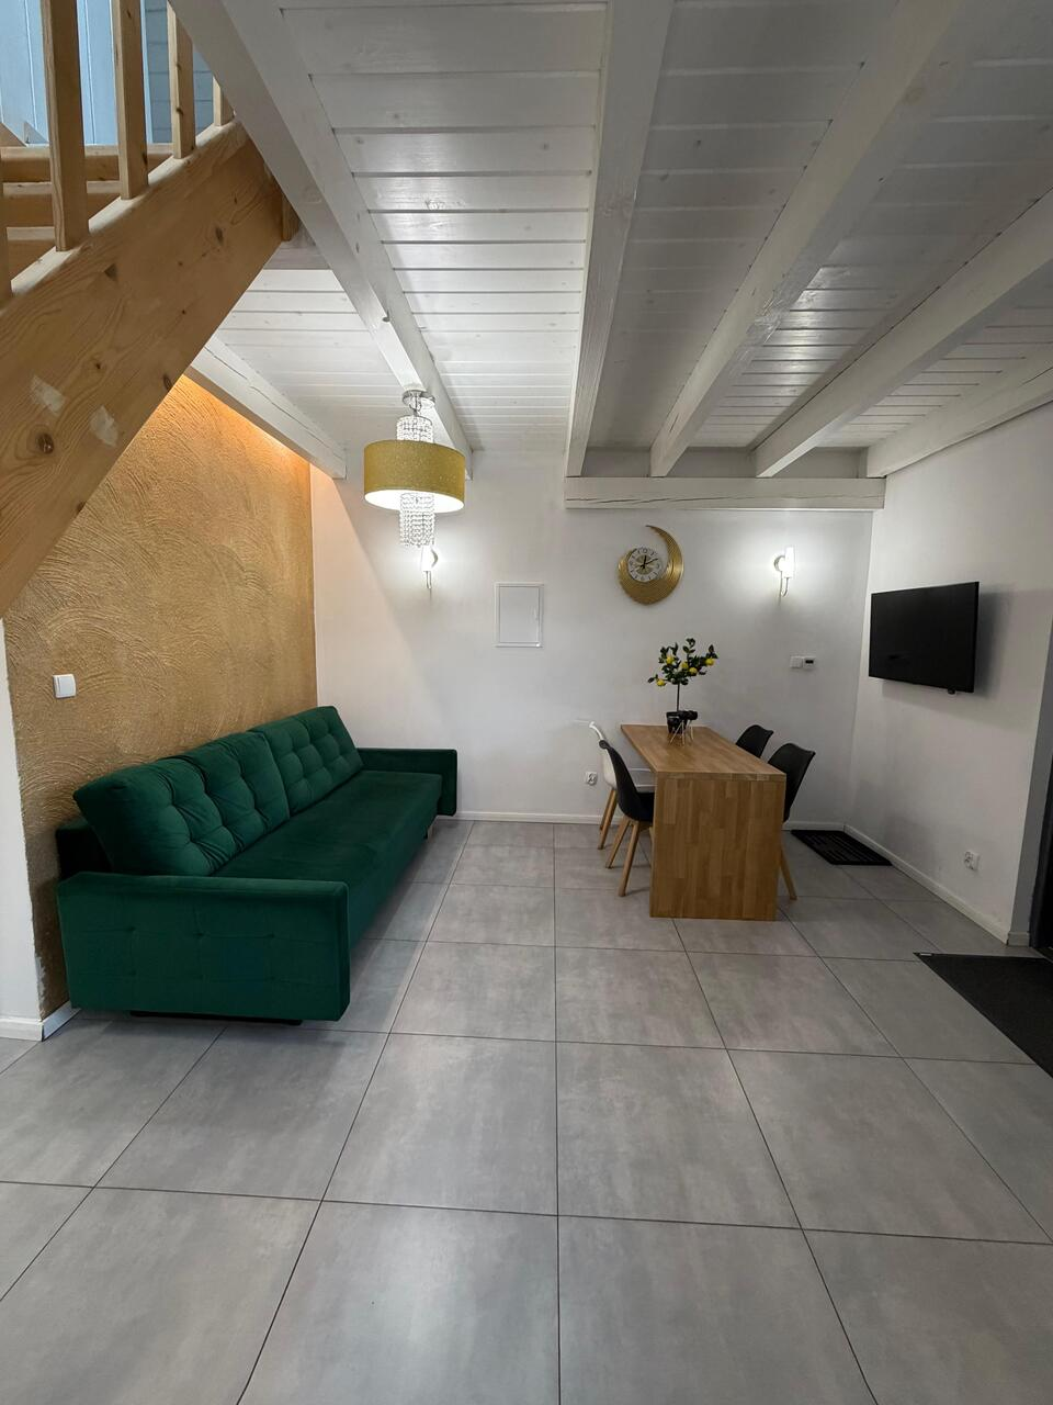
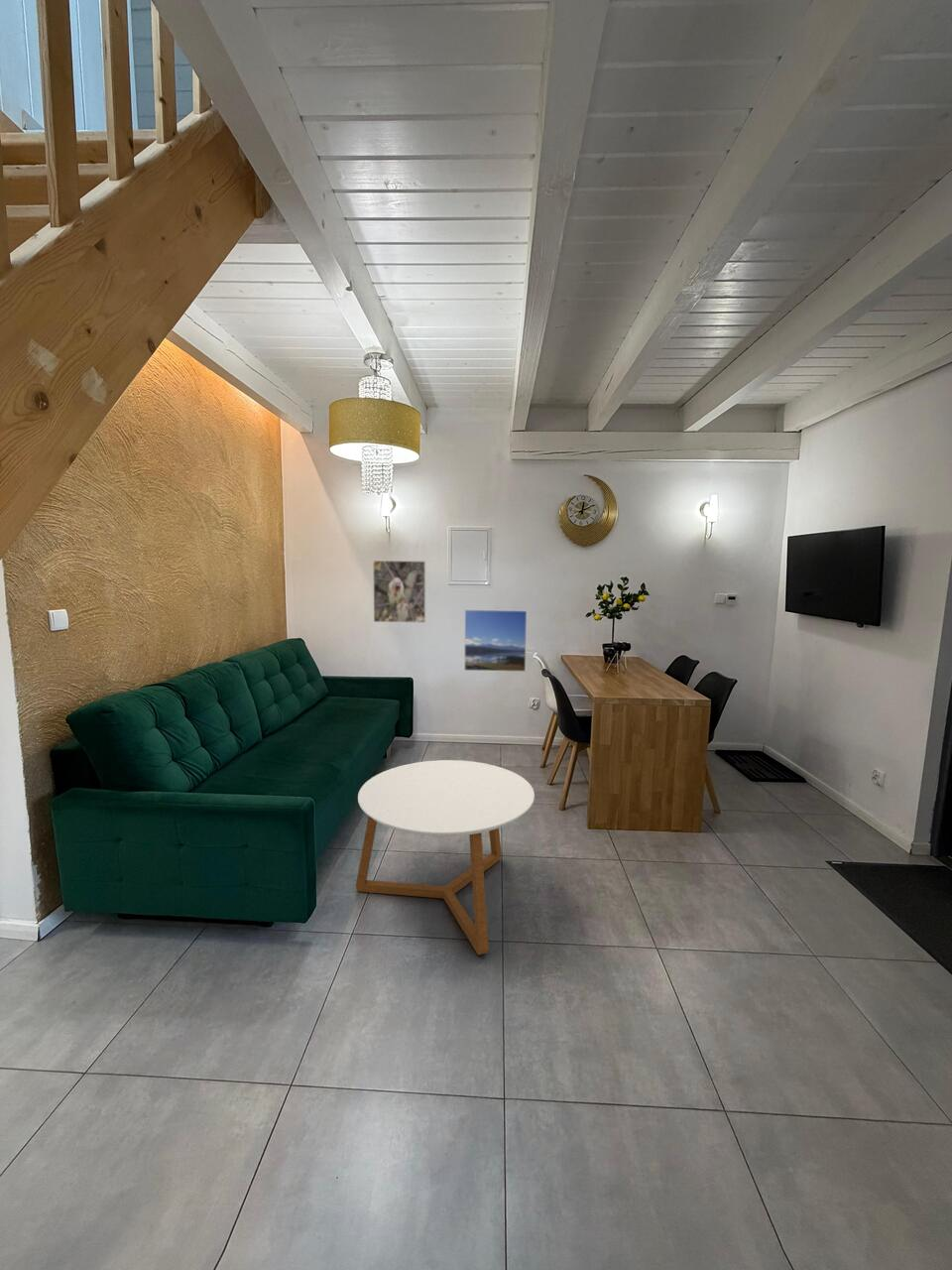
+ coffee table (448, 835)
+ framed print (399, 591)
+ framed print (495, 640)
